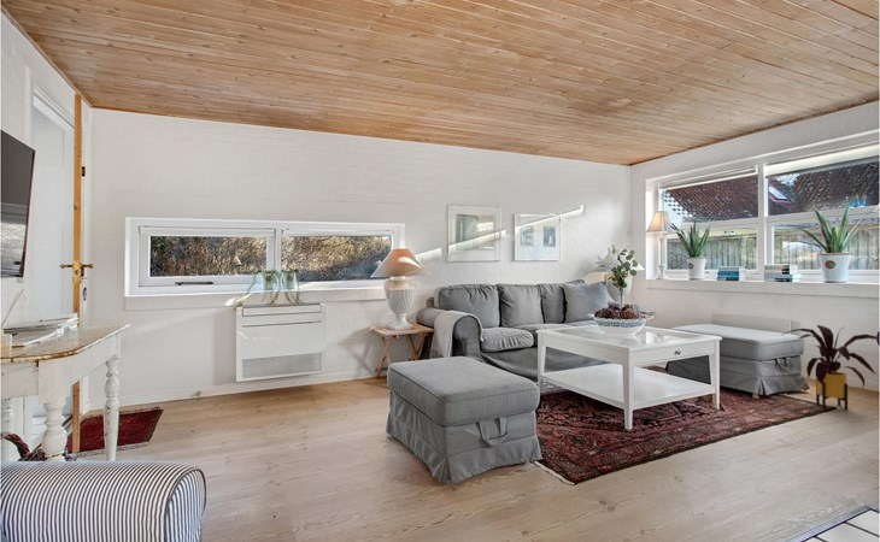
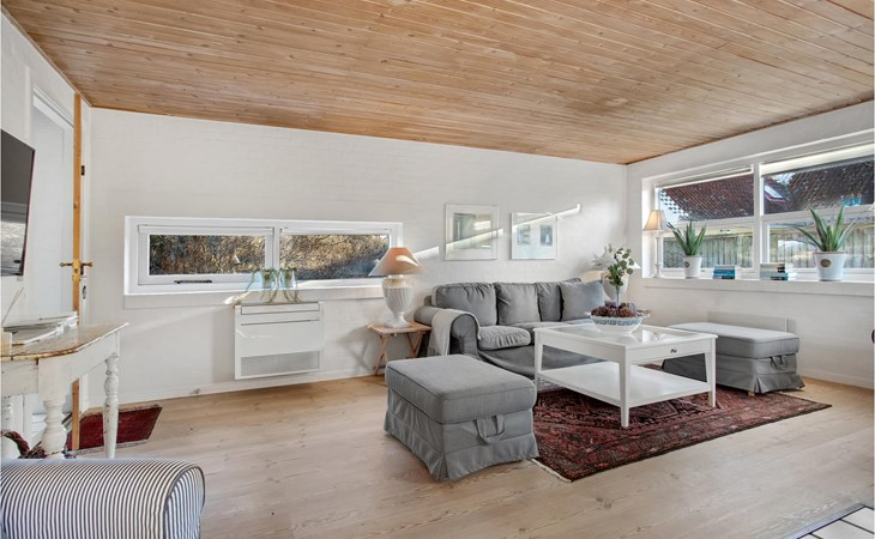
- house plant (826, 365)
